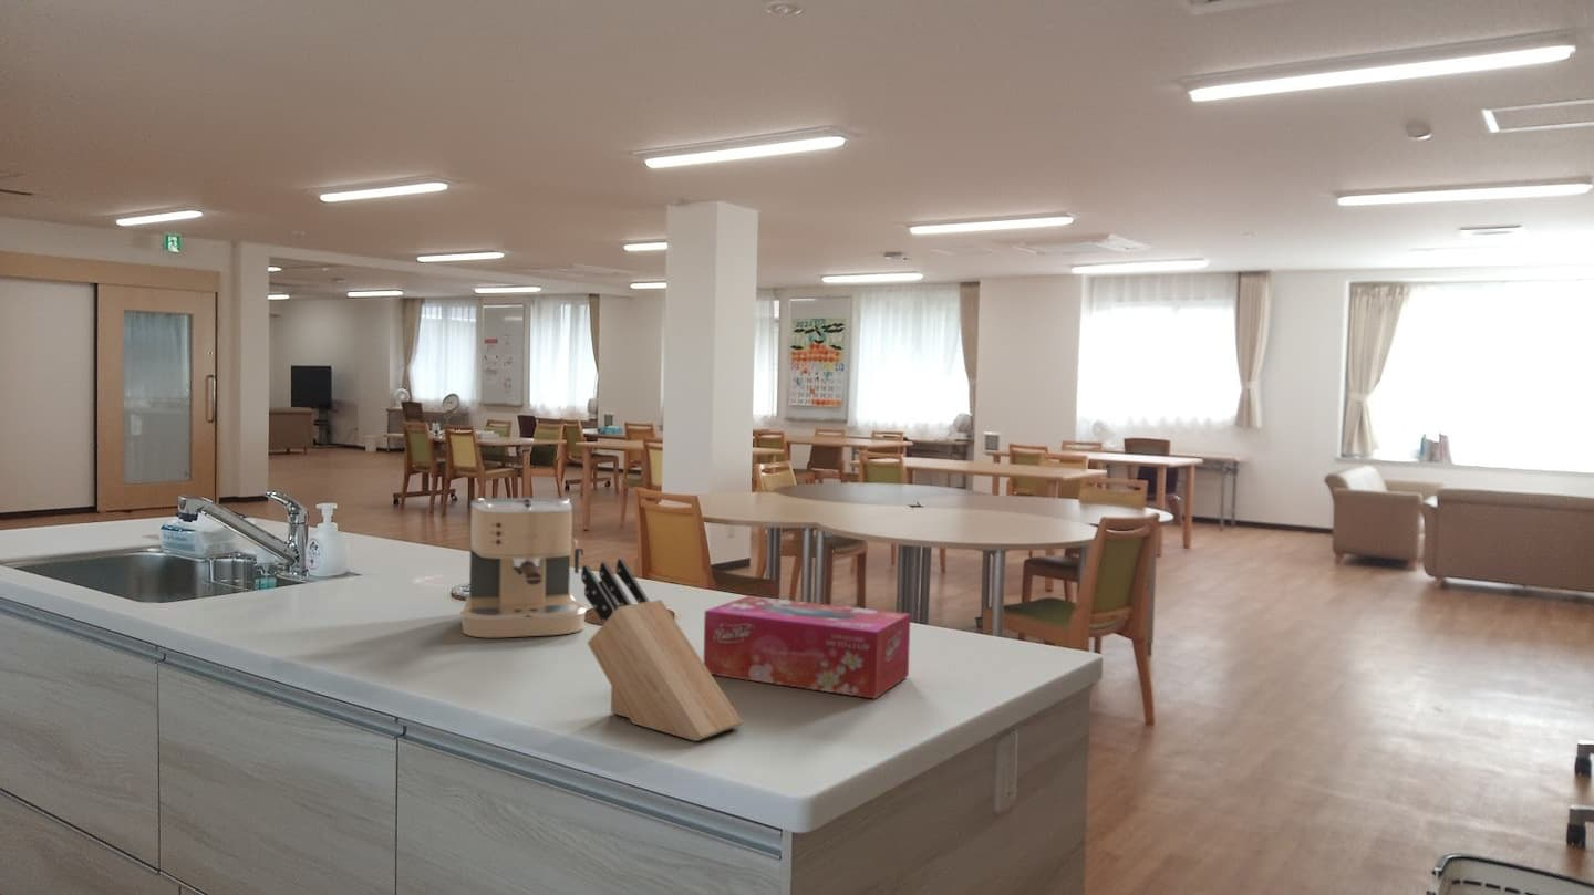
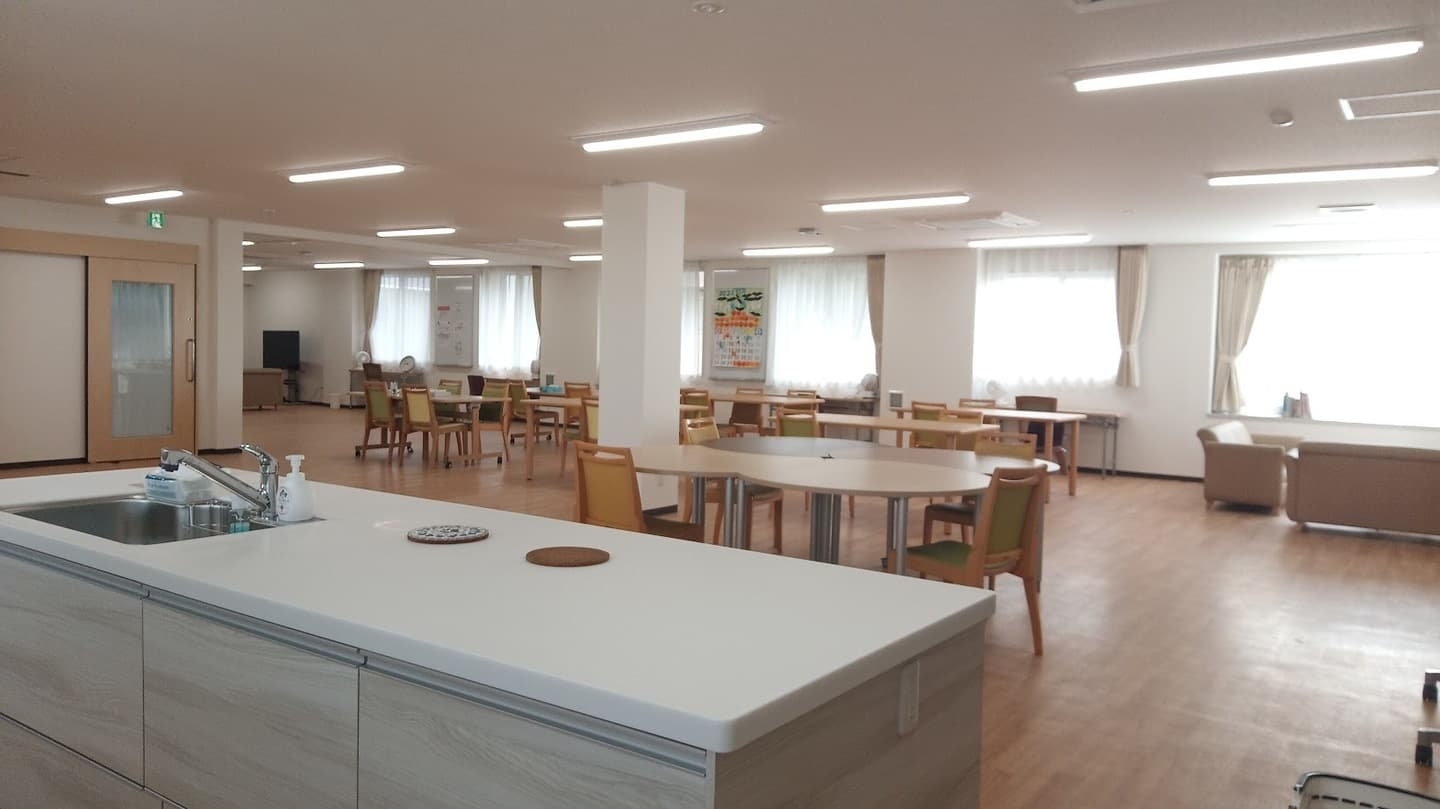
- coffee maker (524, 561)
- tissue box (807, 643)
- knife block (653, 643)
